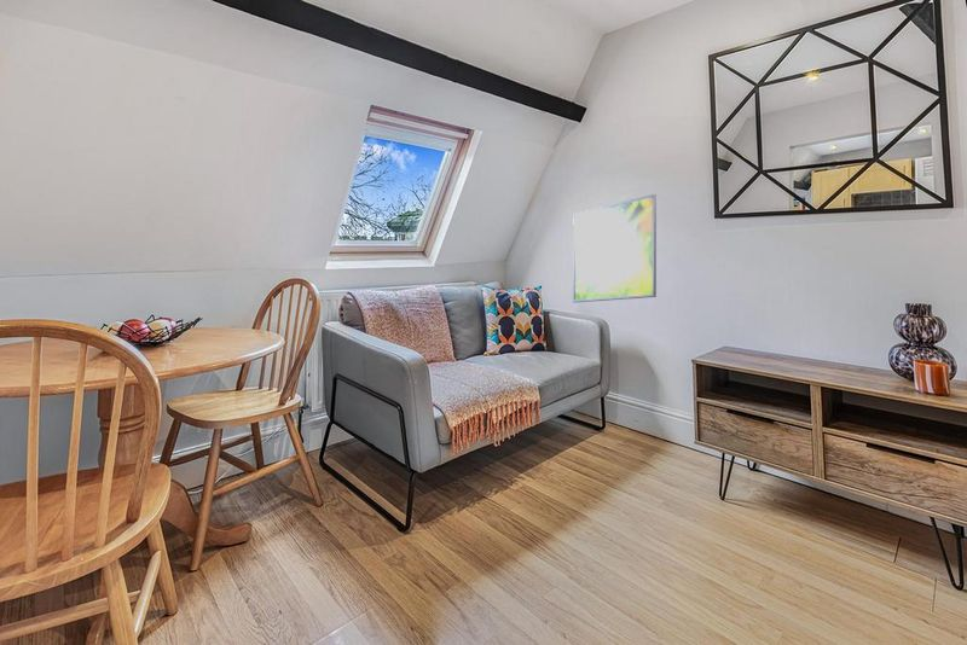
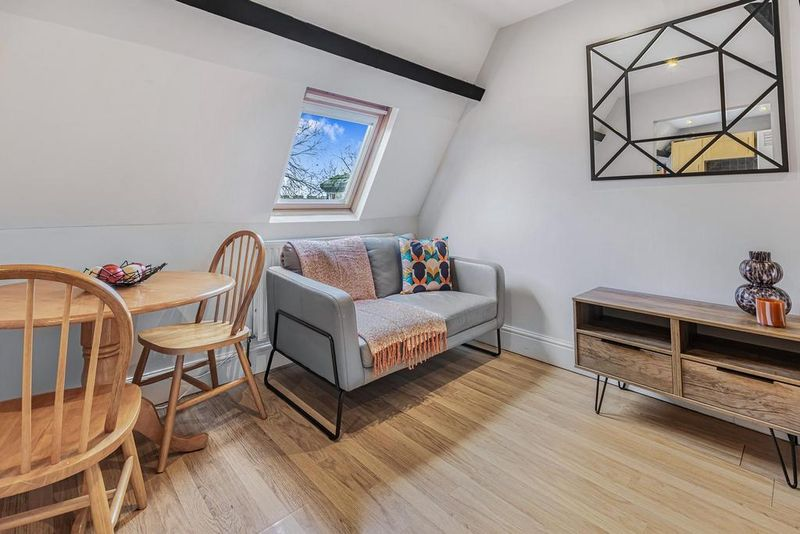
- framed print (610, 251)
